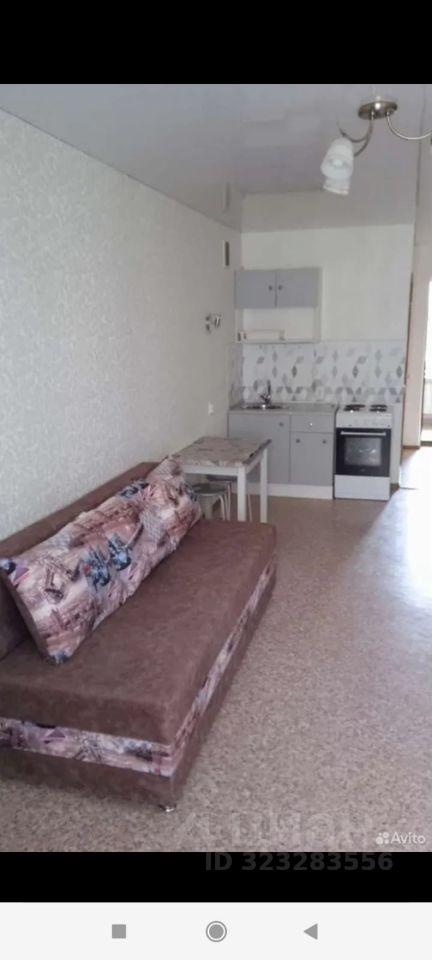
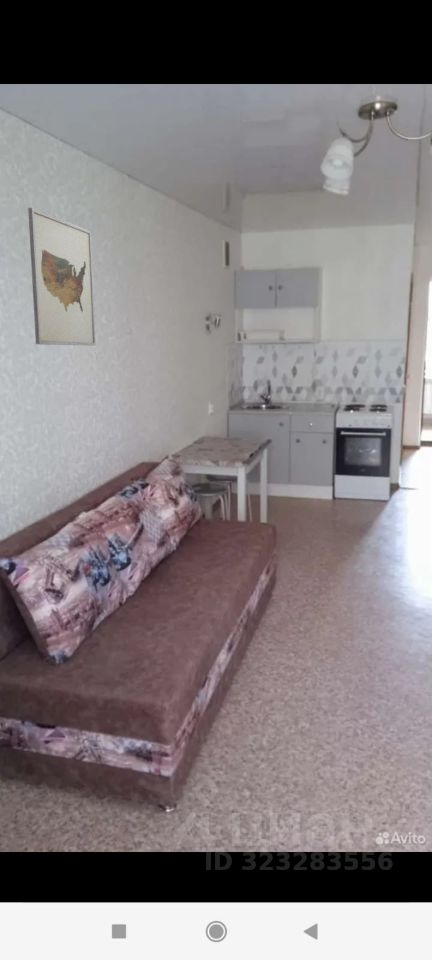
+ wall art (65, 283)
